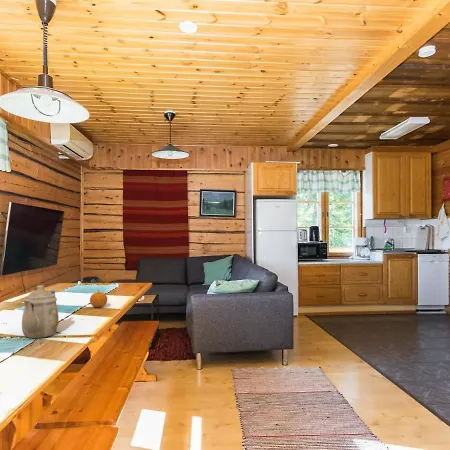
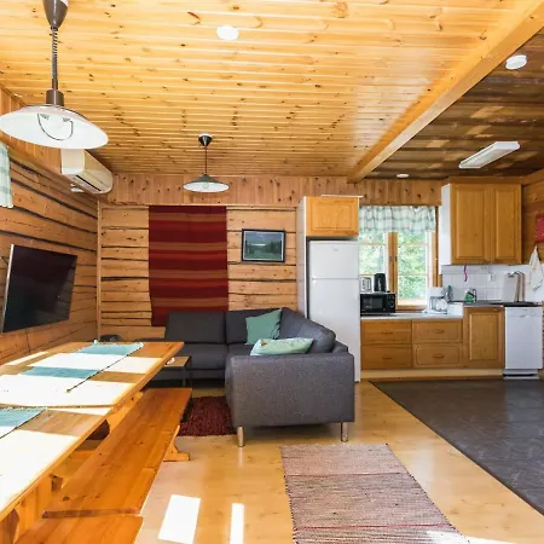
- fruit (98, 298)
- teapot (40, 310)
